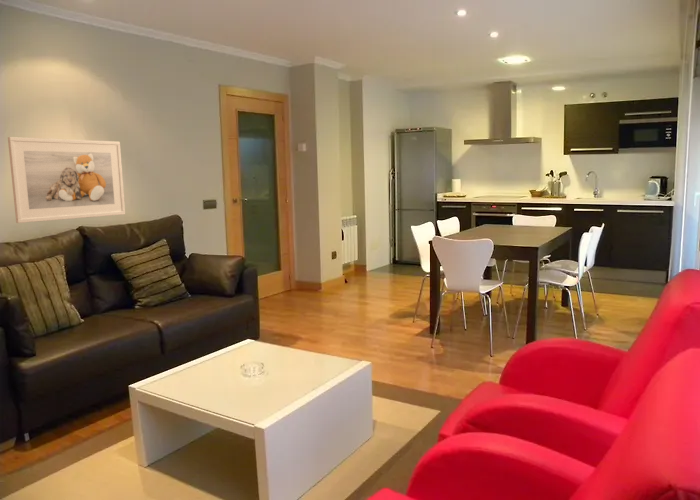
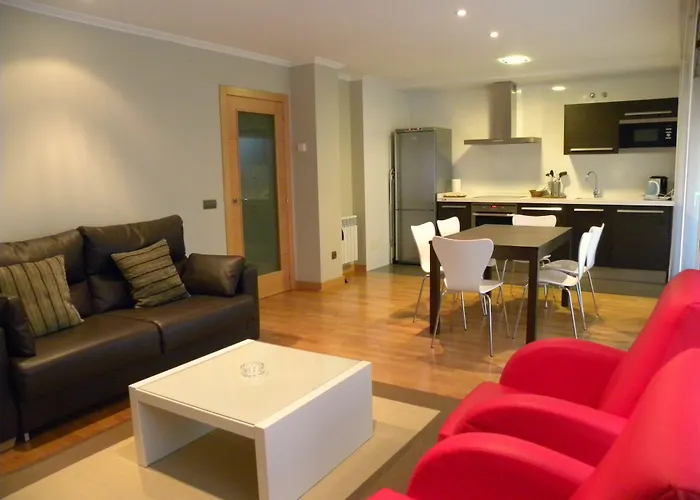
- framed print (71, 179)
